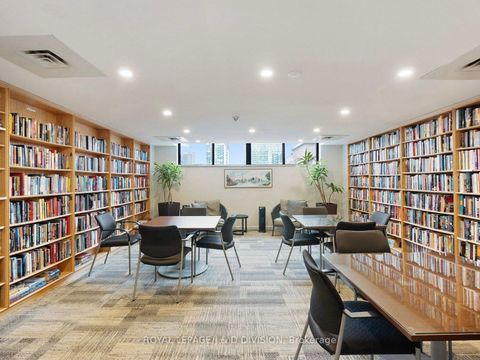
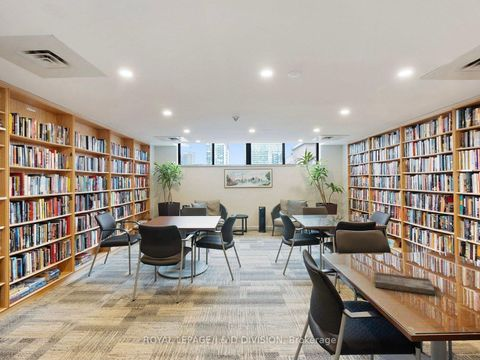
+ book (402, 282)
